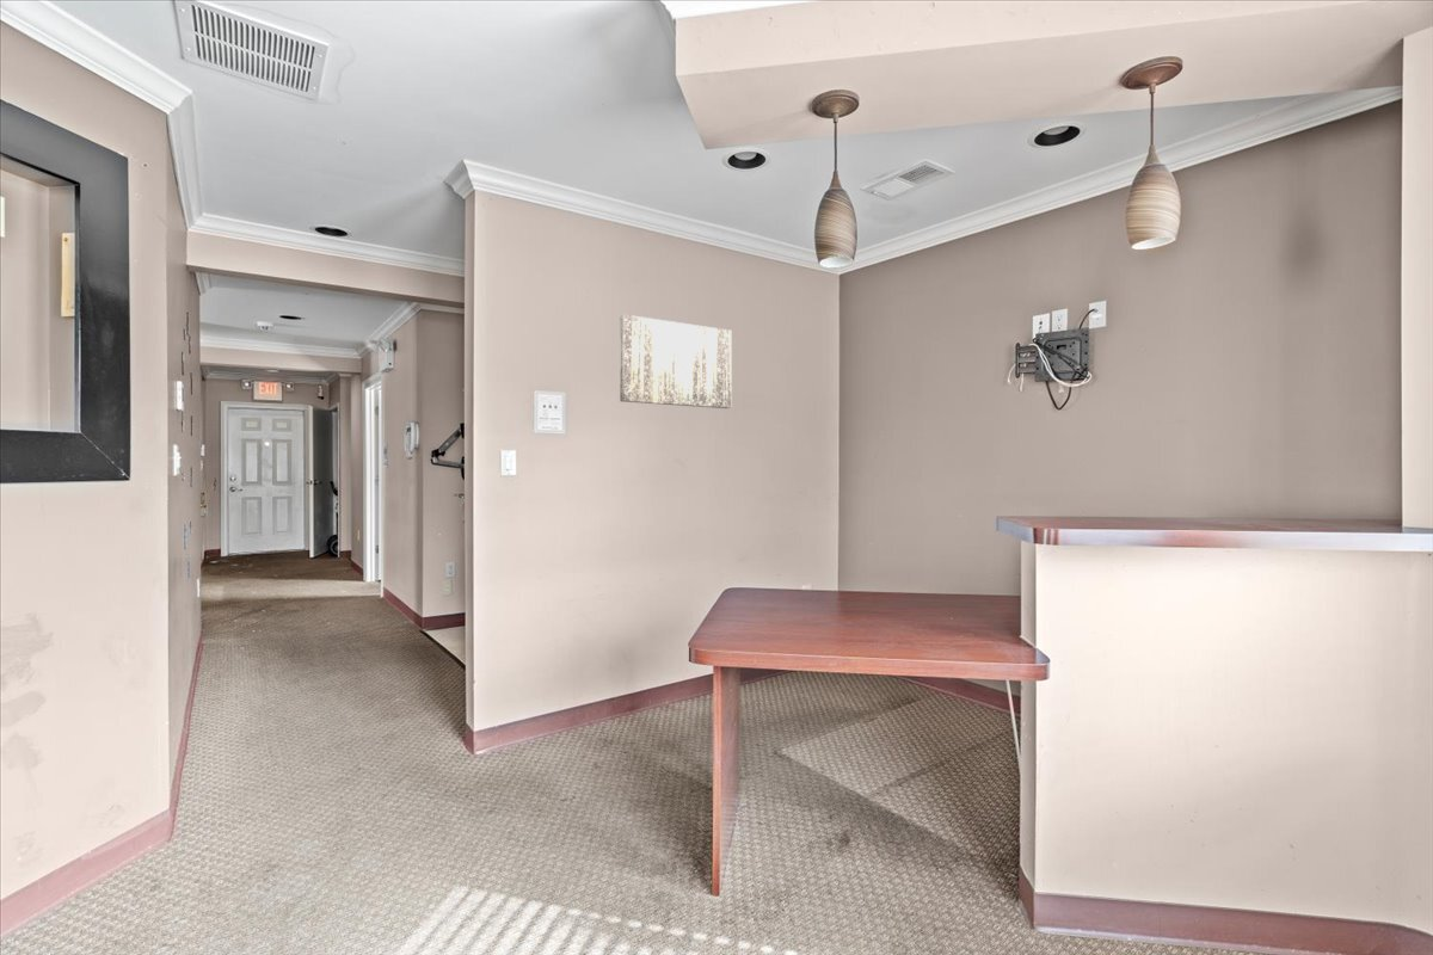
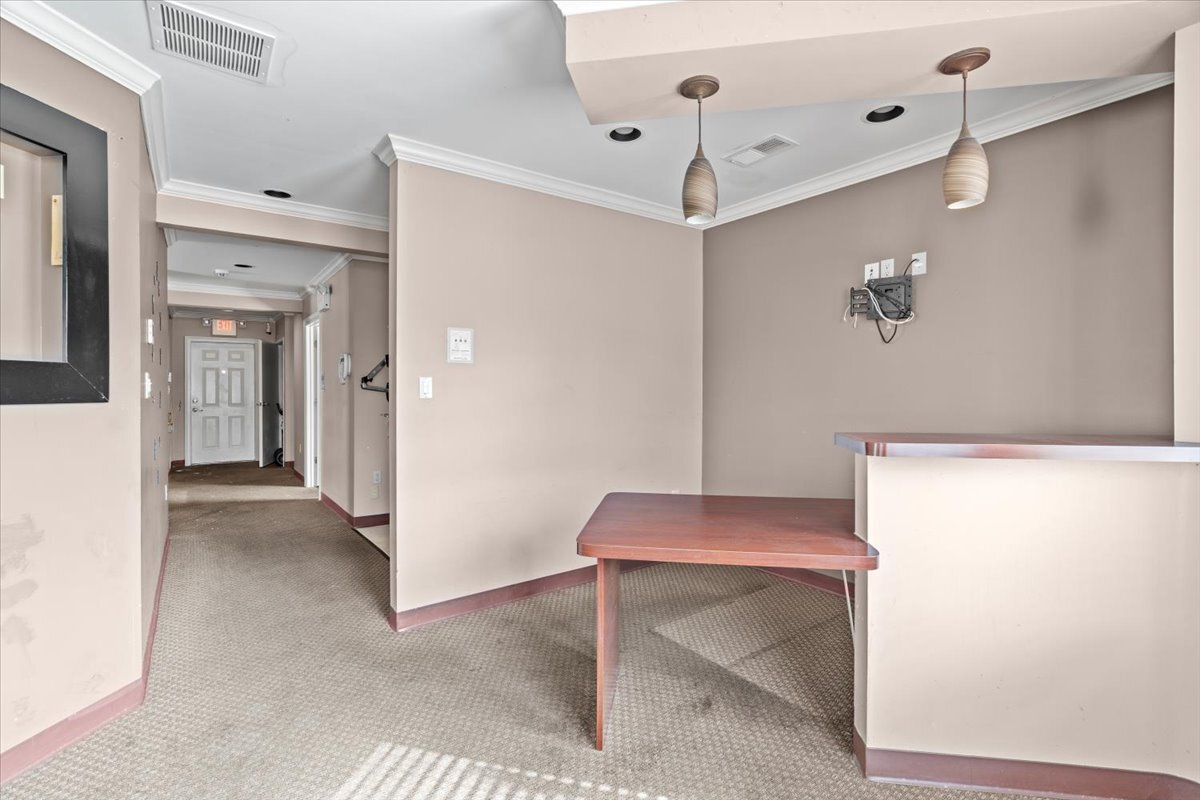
- wall art (678, 364)
